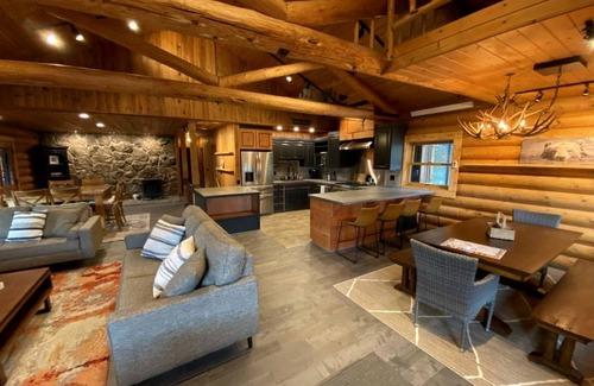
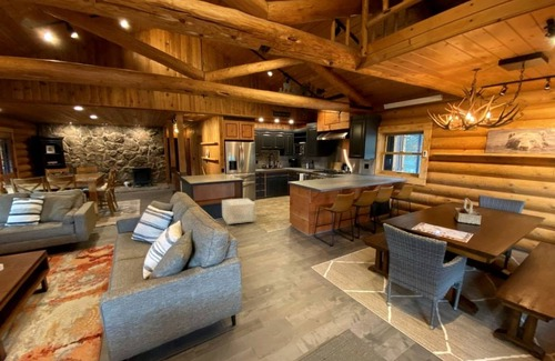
+ ottoman (238, 210)
